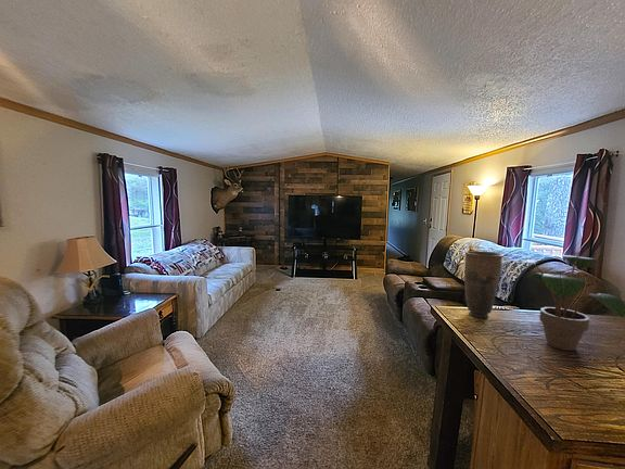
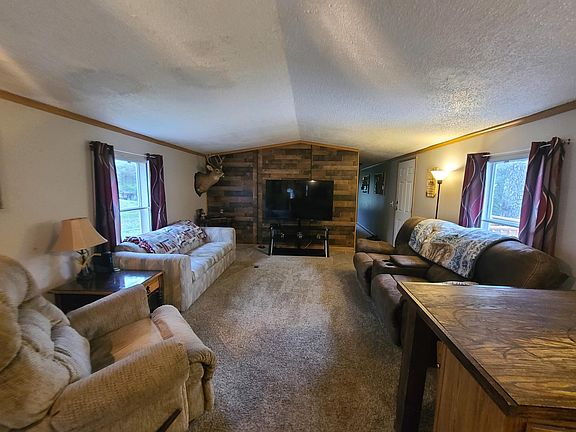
- vase (481, 283)
- potted plant (565, 302)
